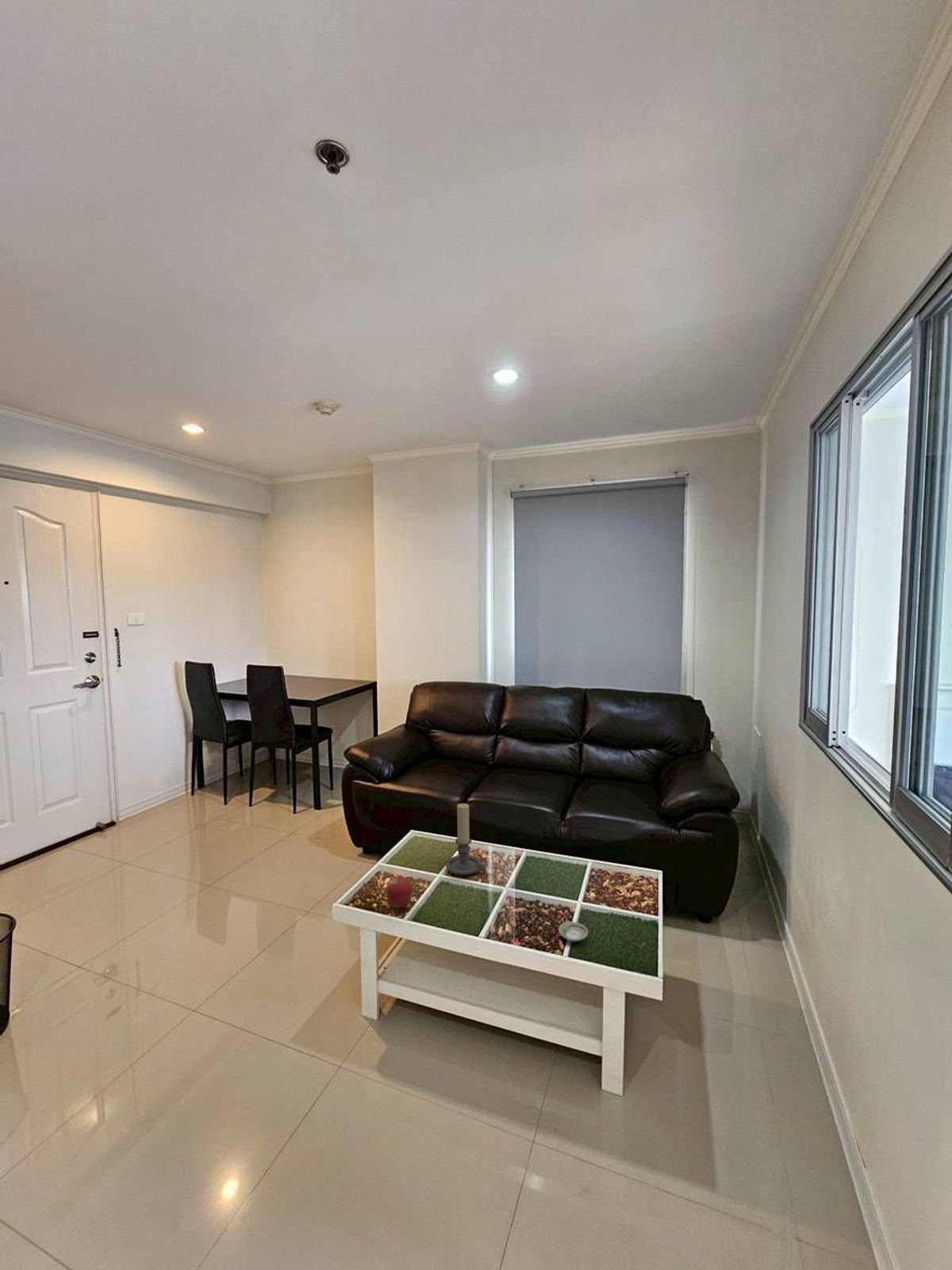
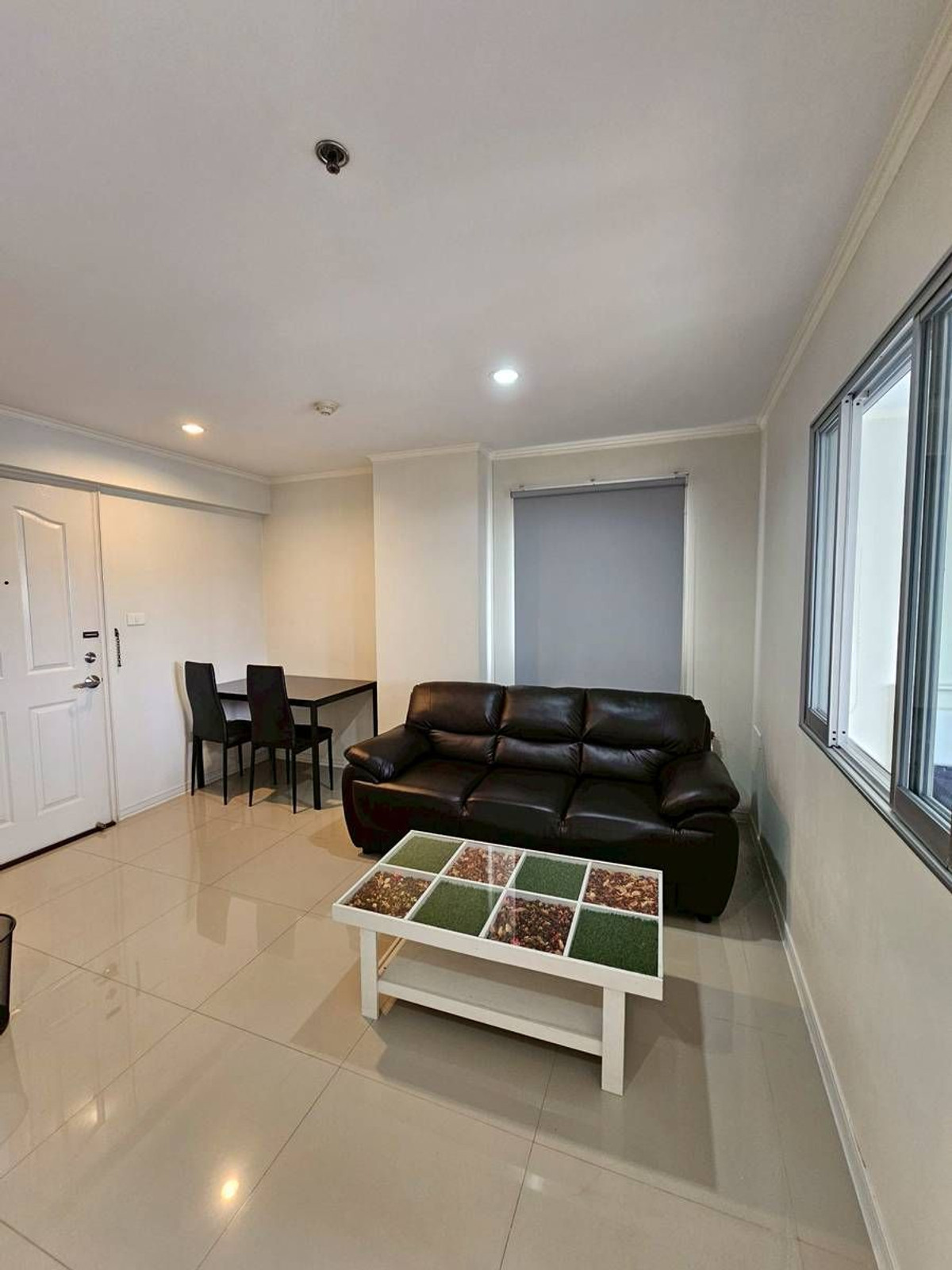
- apple (399, 891)
- candle holder (466, 837)
- saucer (573, 933)
